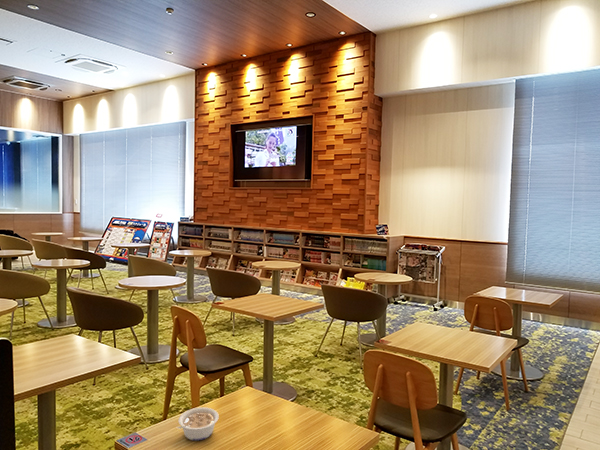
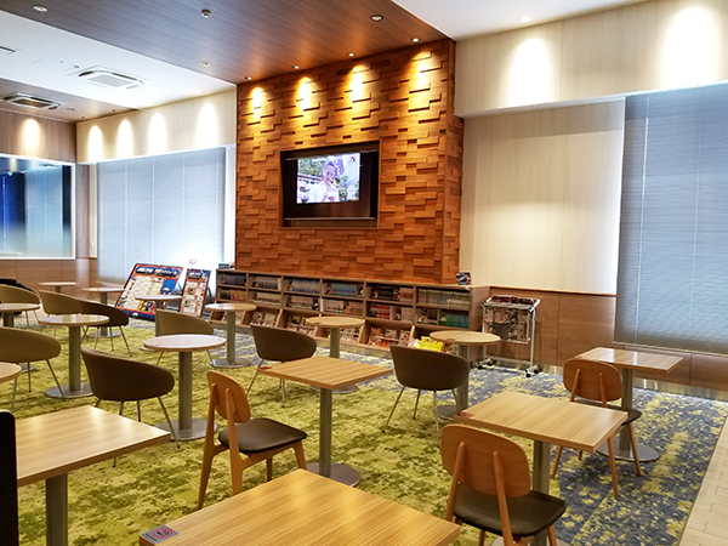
- legume (198, 424)
